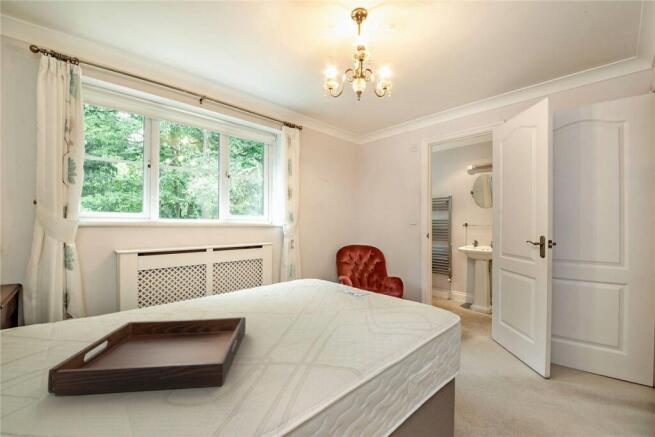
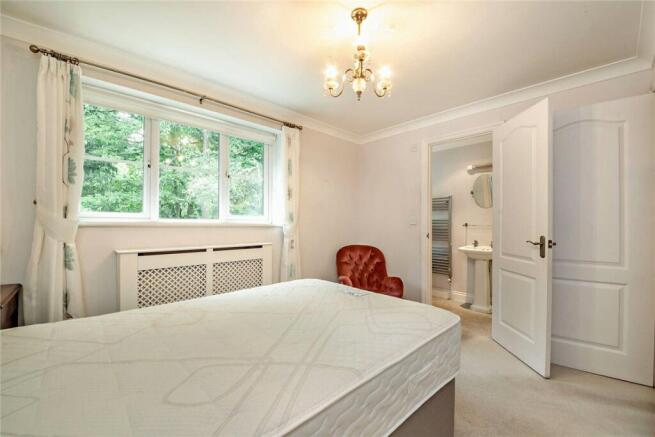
- serving tray (167, 347)
